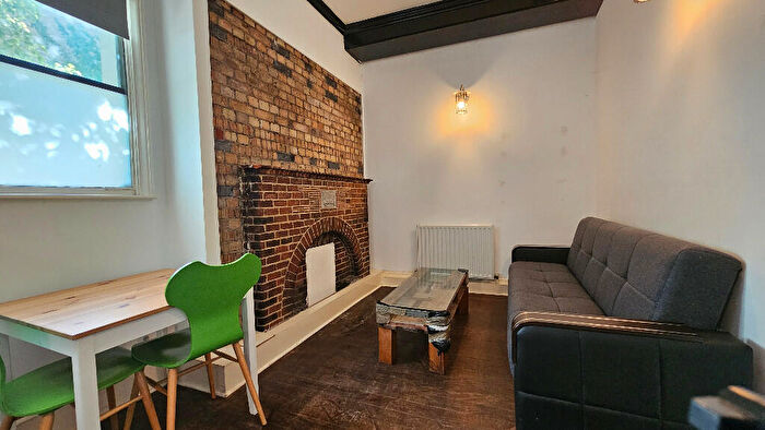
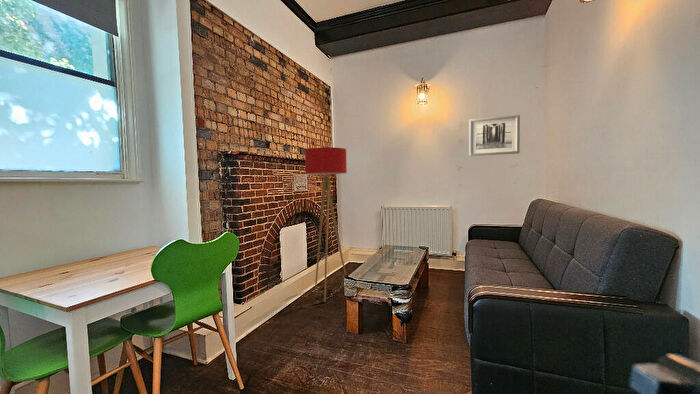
+ floor lamp (327, 222)
+ wall art (493, 136)
